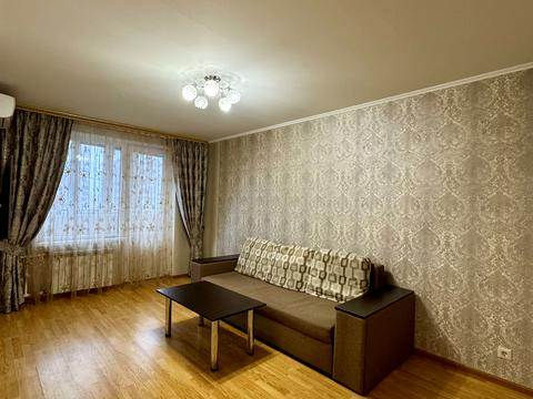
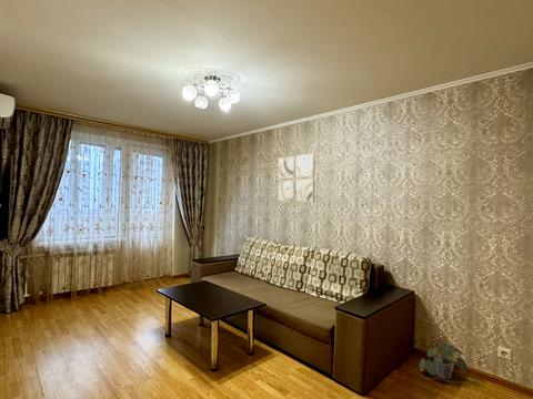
+ potted plant (442, 358)
+ wall art (294, 177)
